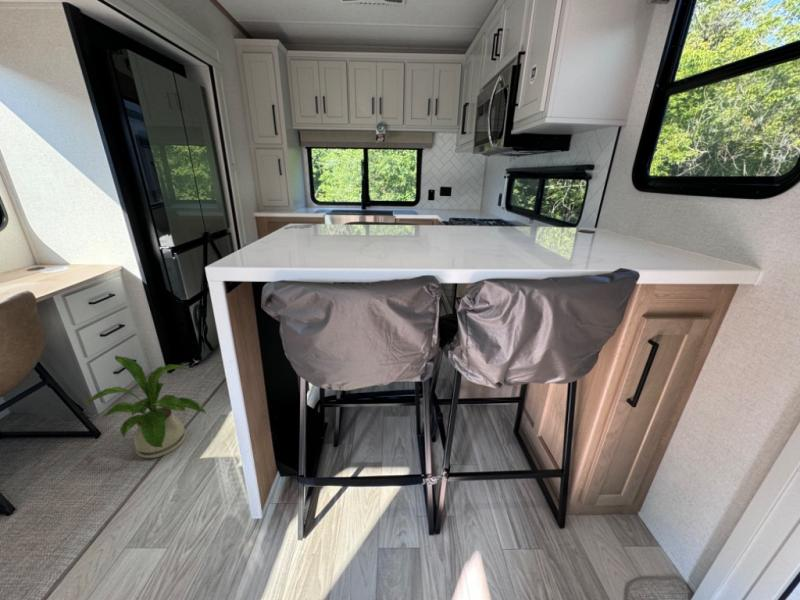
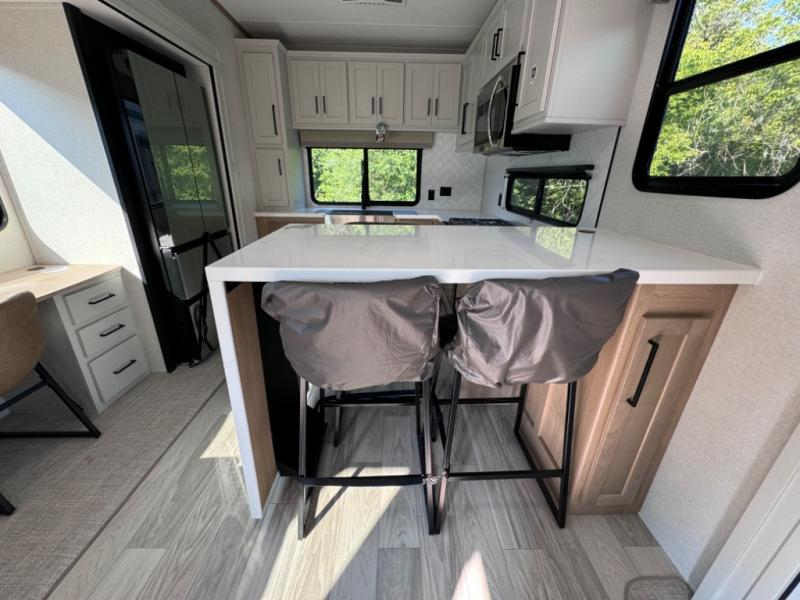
- house plant (150, 412)
